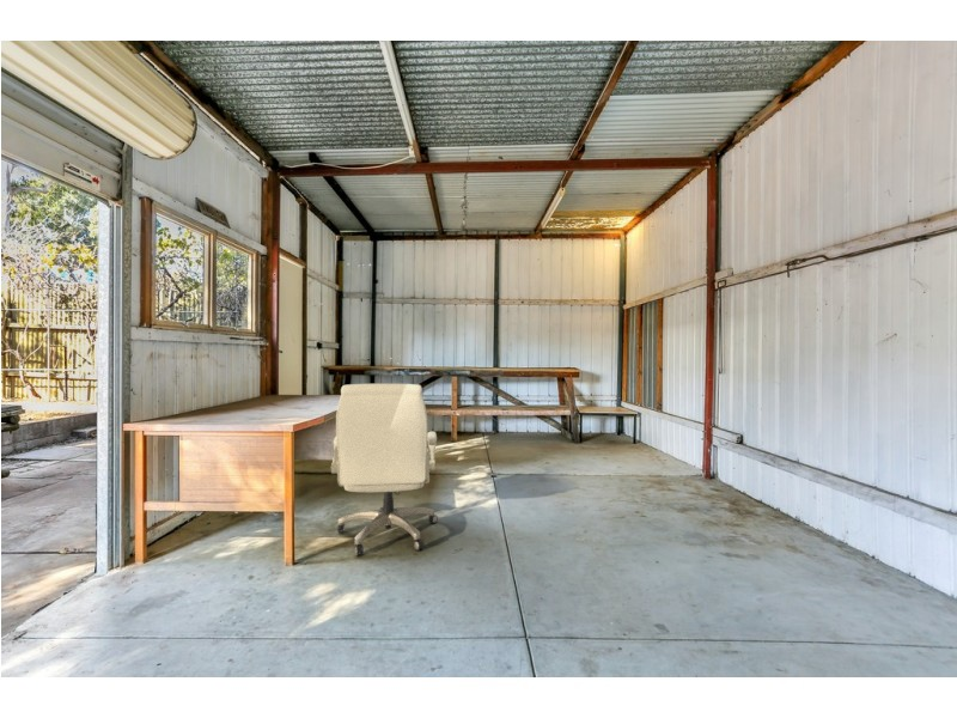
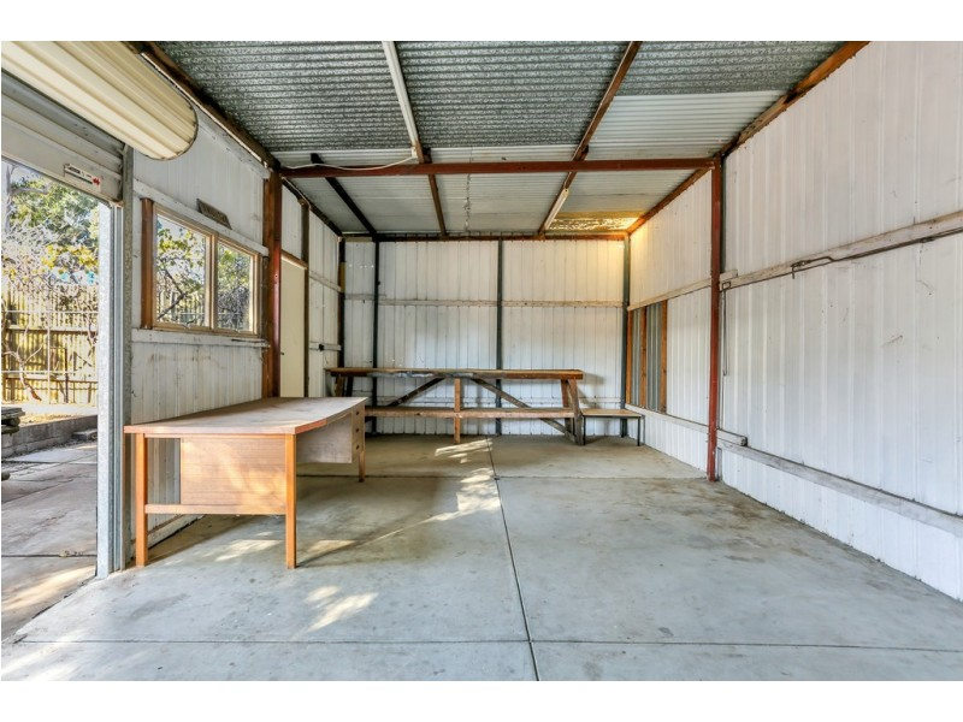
- chair (388, 457)
